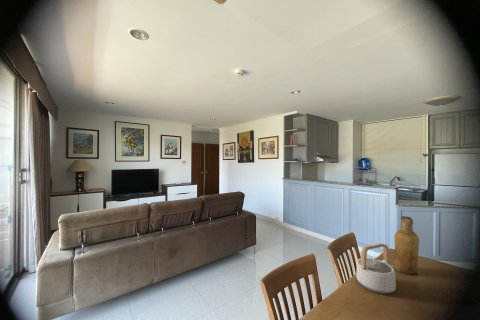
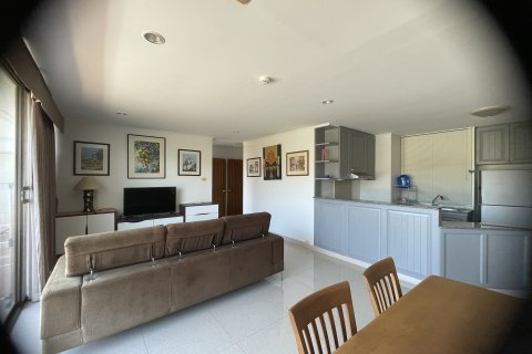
- vase (406, 243)
- teapot (377, 264)
